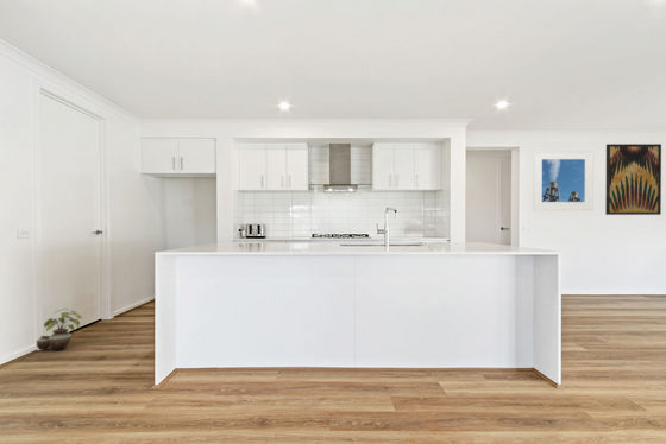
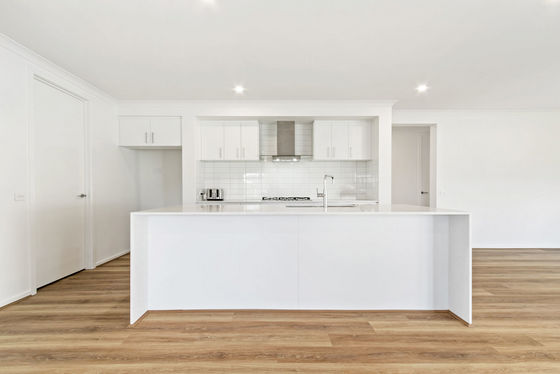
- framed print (563, 180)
- potted plant (61, 328)
- wall art (633, 179)
